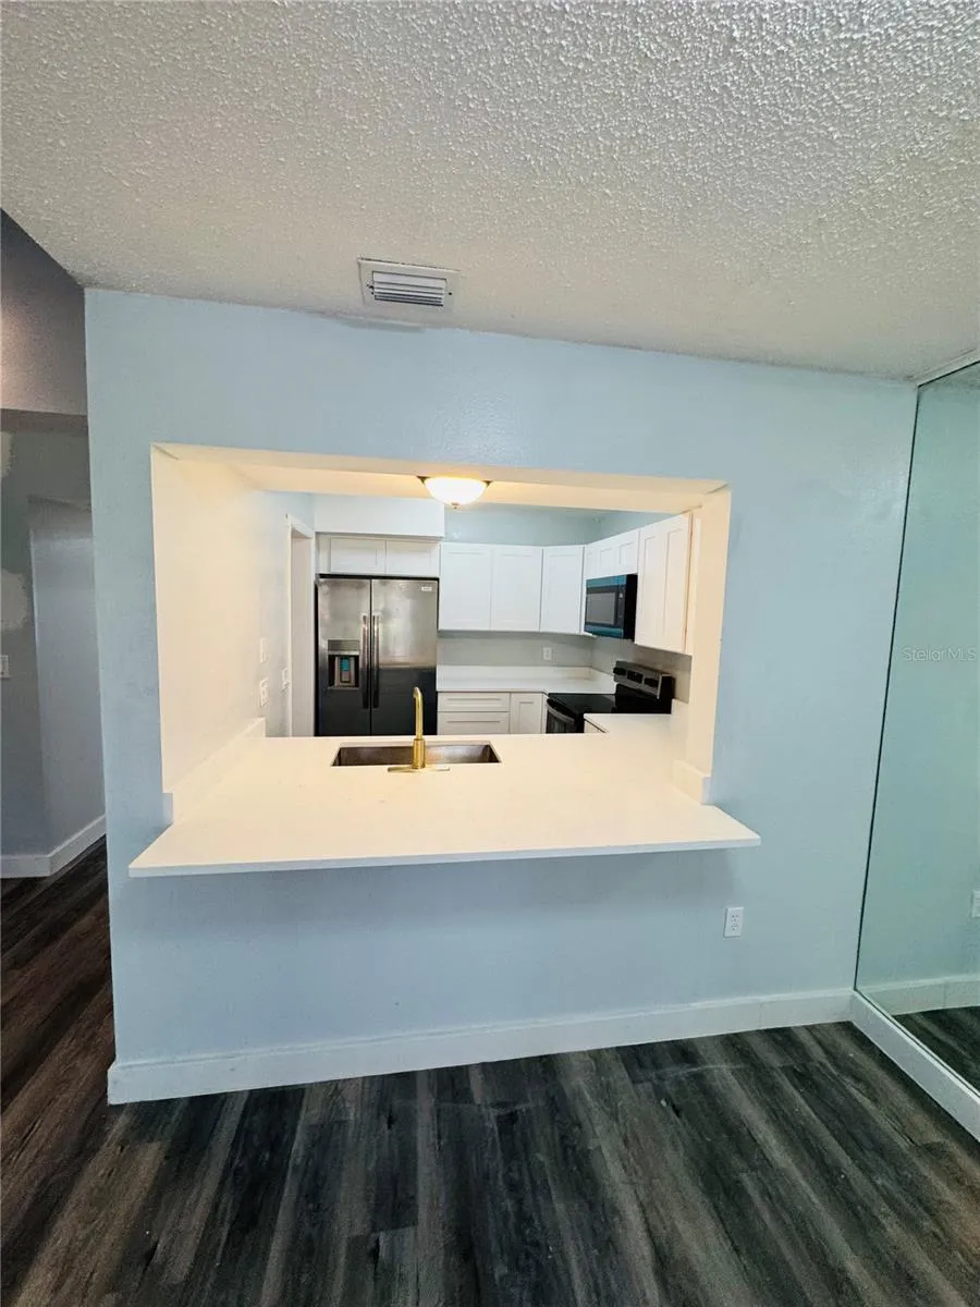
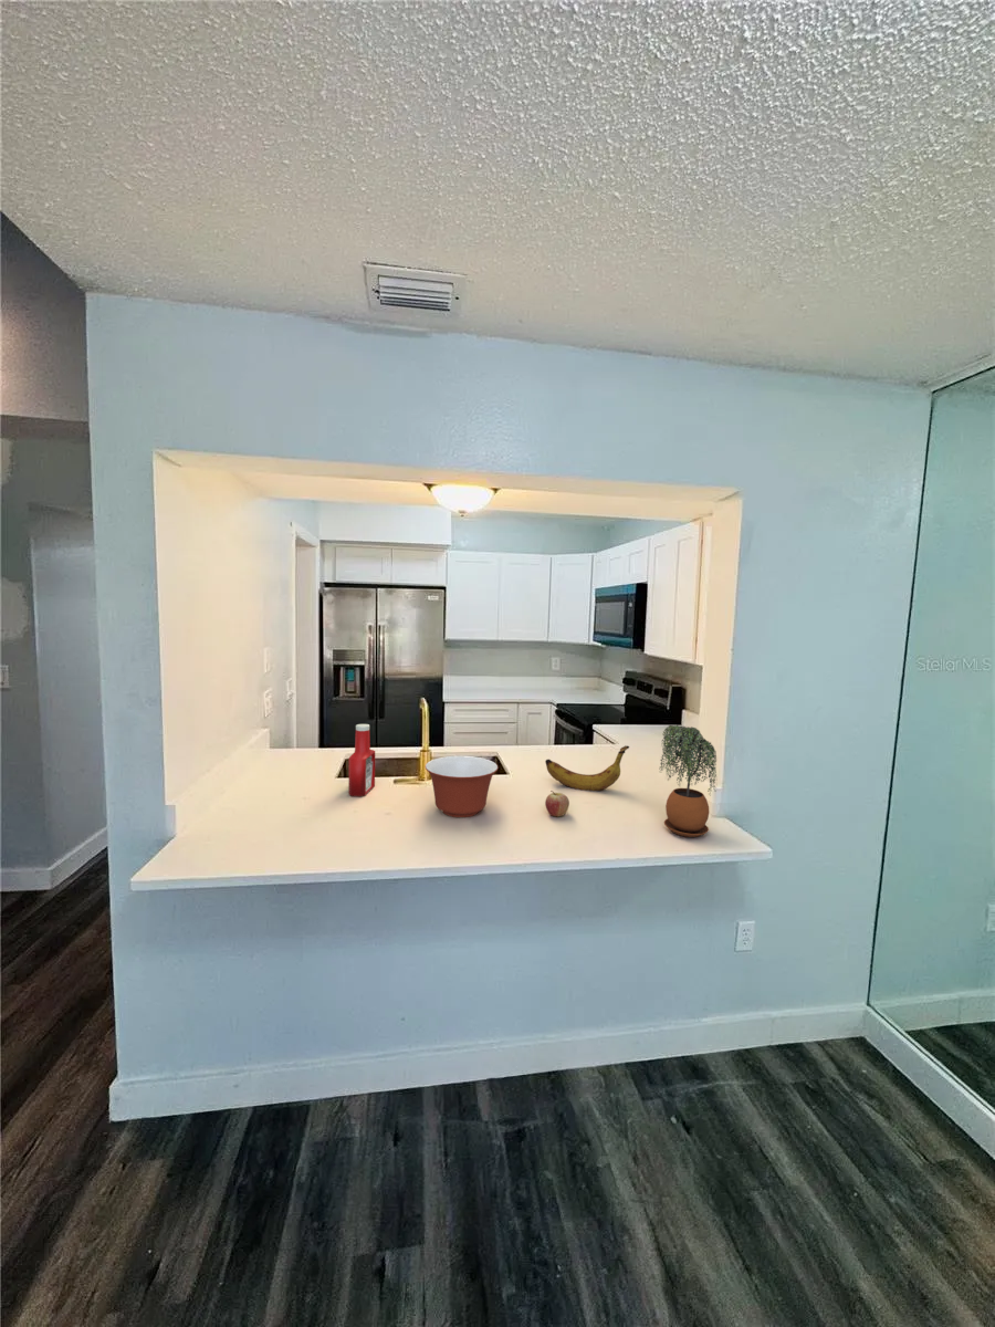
+ potted plant (687, 780)
+ fruit (556, 803)
+ soap bottle (362, 757)
+ banana (584, 774)
+ mixing bowl (461, 787)
